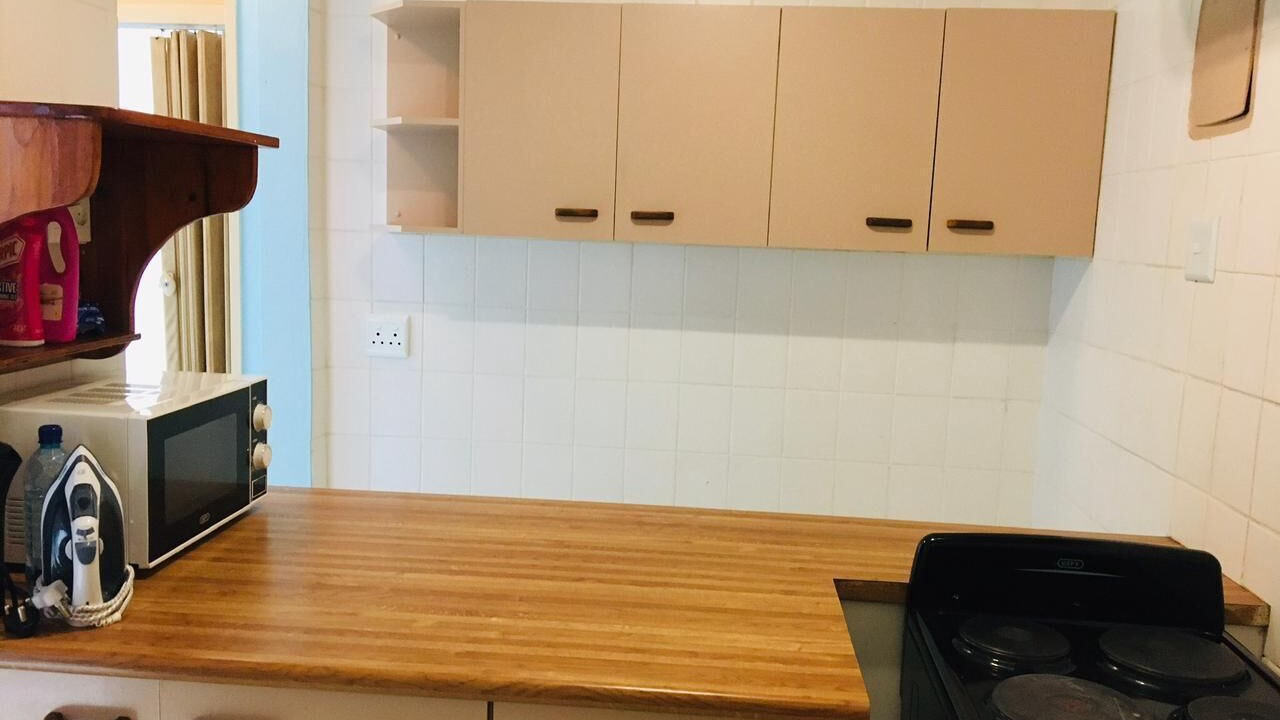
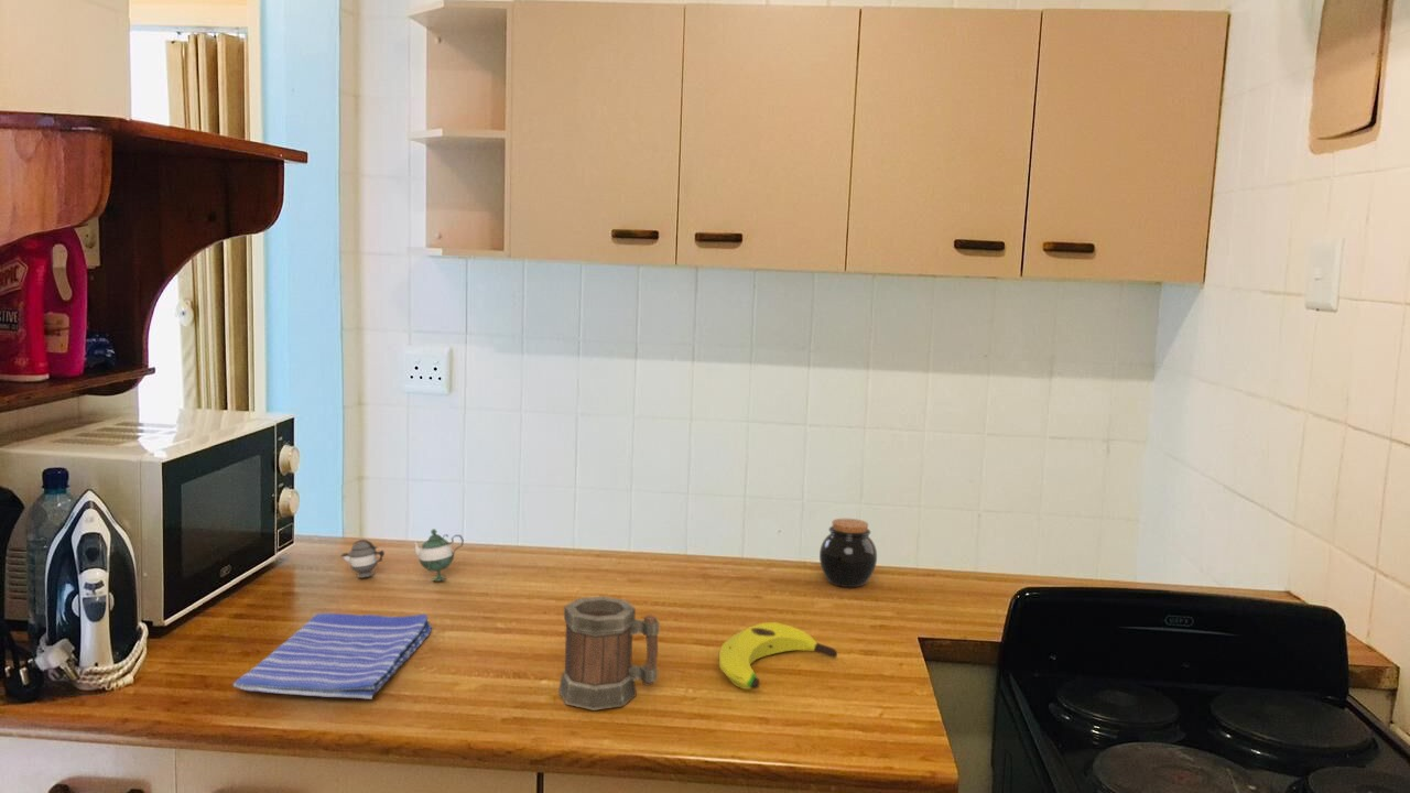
+ jar (848, 552)
+ teapot (415, 552)
+ mug (608, 651)
+ dish towel (341, 649)
+ banana (778, 652)
